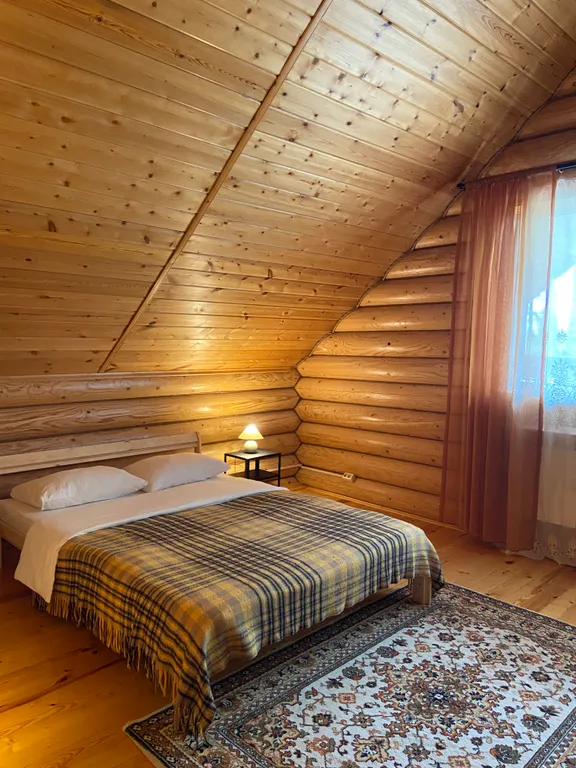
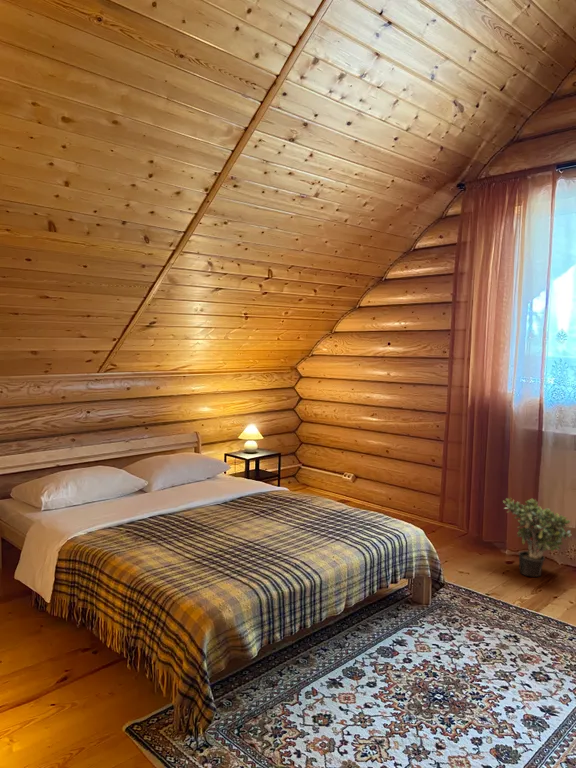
+ potted plant (533, 537)
